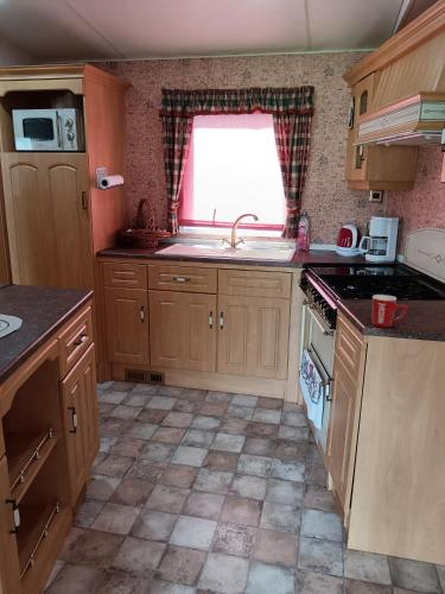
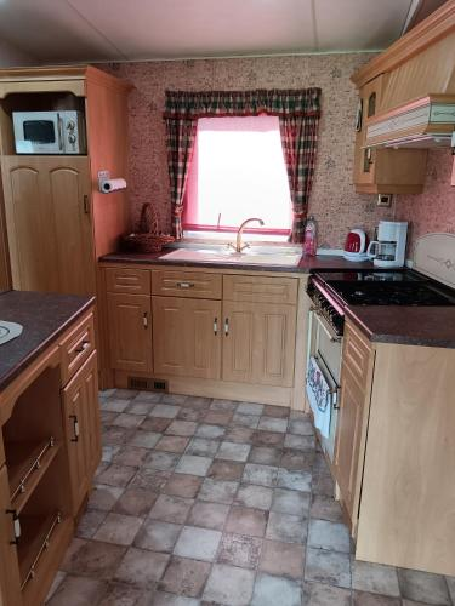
- mug (388, 311)
